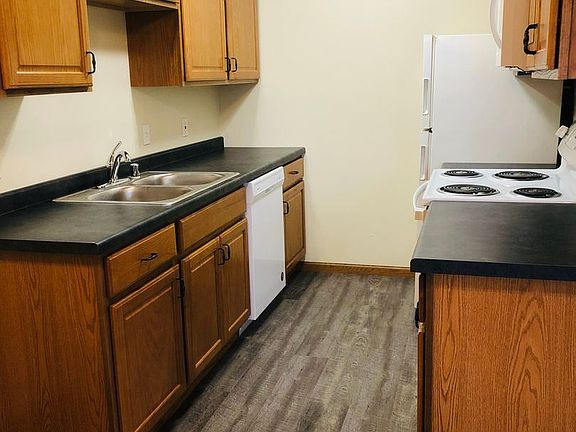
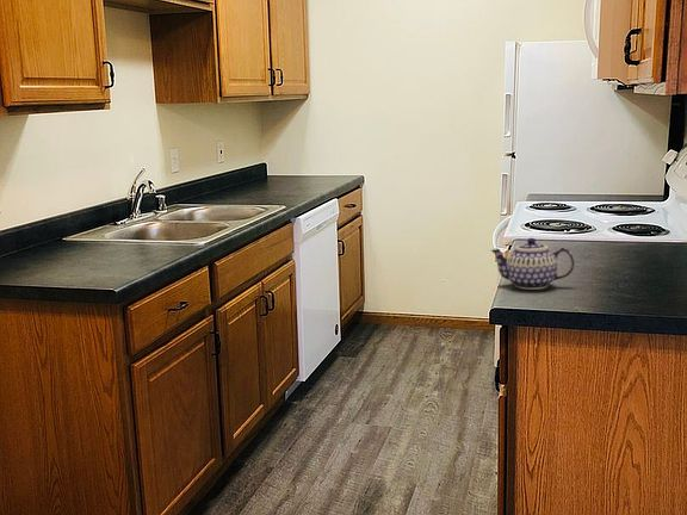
+ teapot (532, 261)
